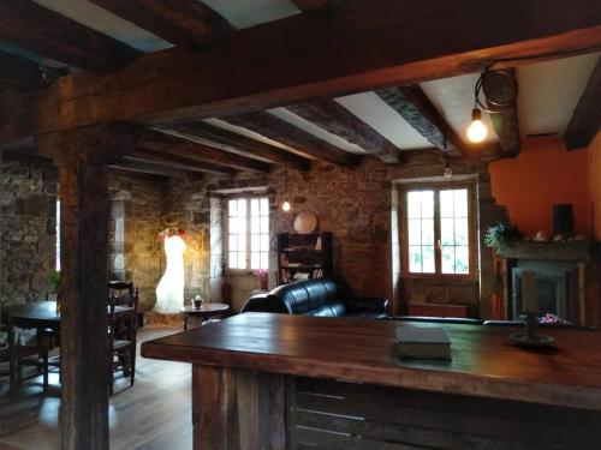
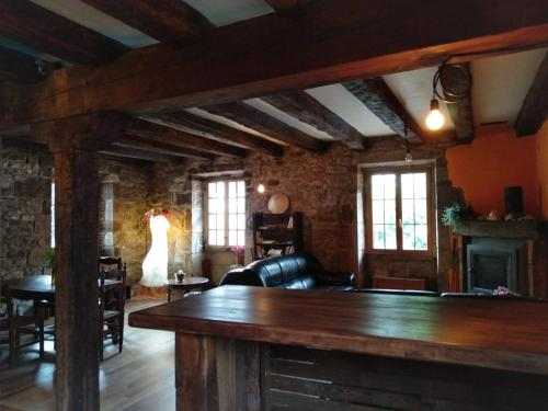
- hardback book (421, 341)
- candle holder (525, 306)
